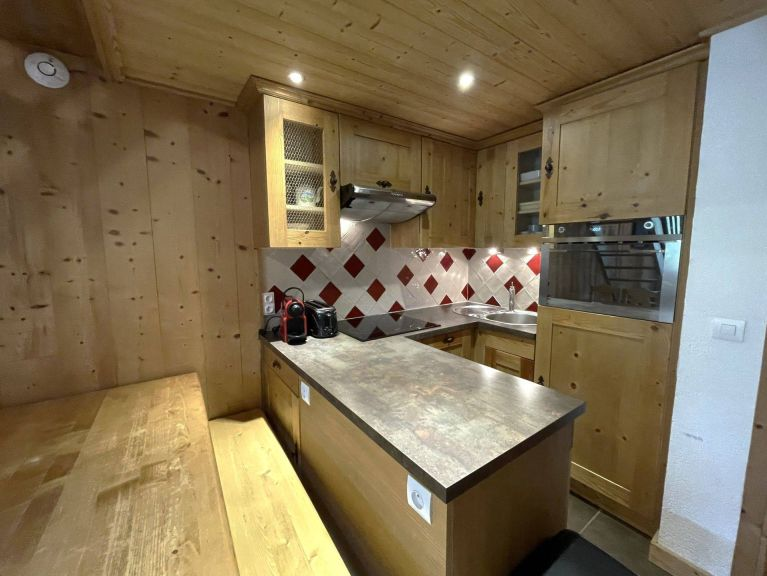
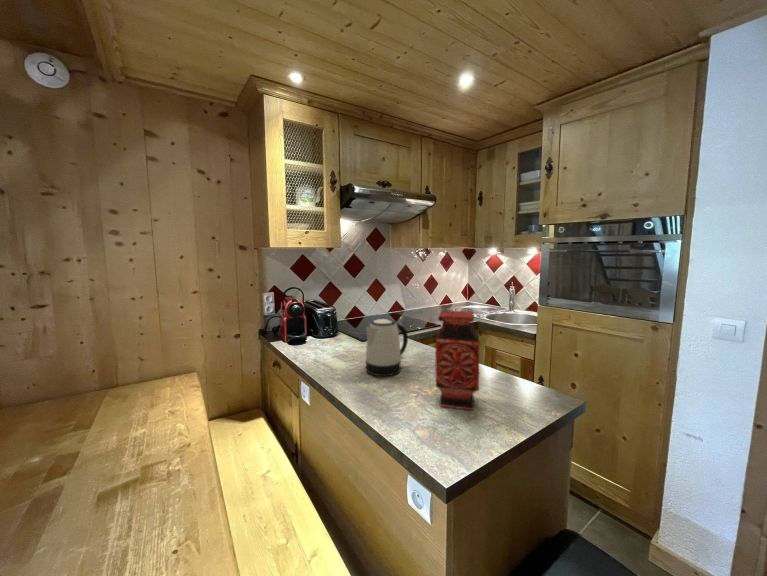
+ vase (457, 358)
+ kettle (387, 344)
